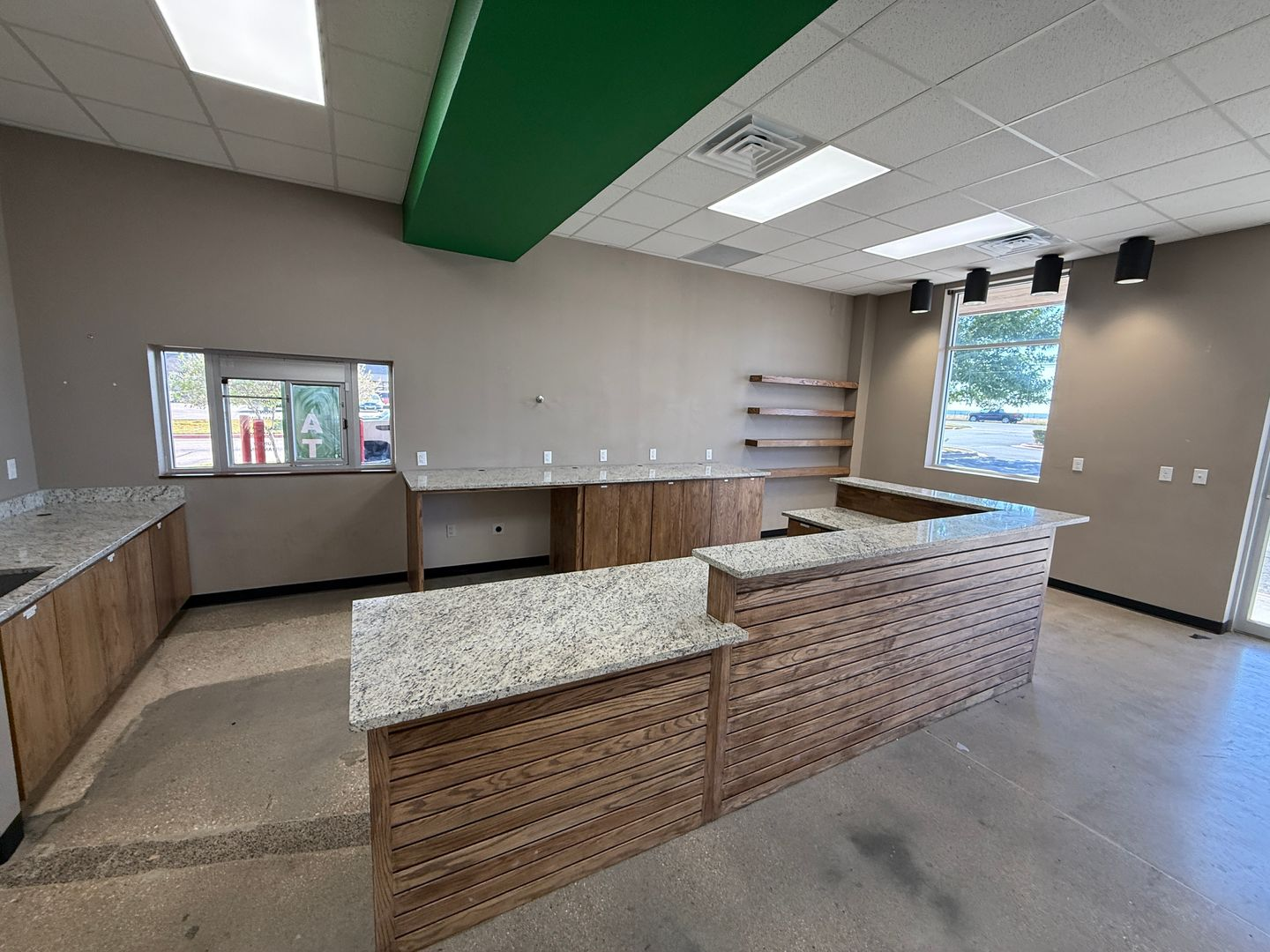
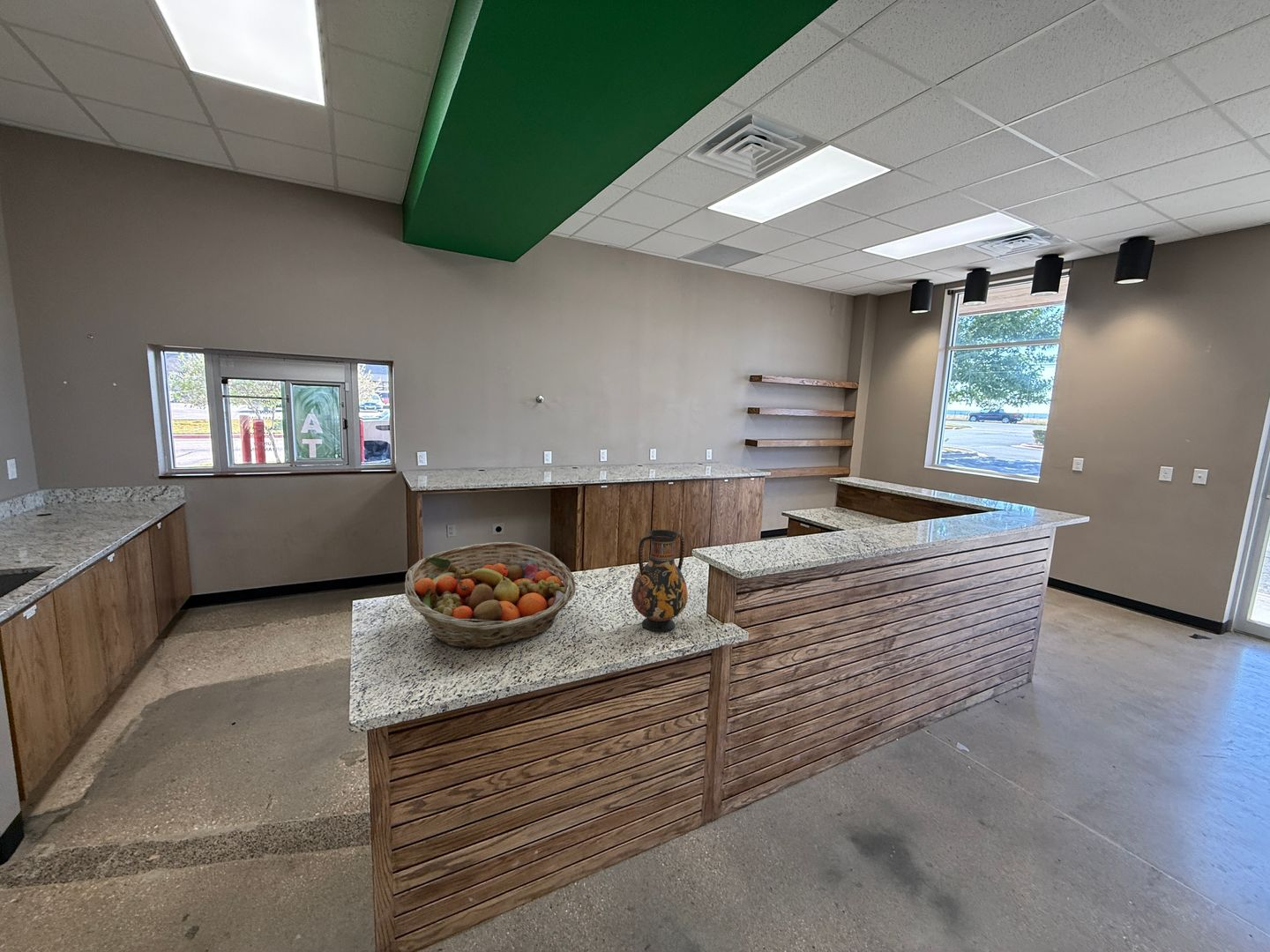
+ vase (660, 579)
+ fruit basket (494, 591)
